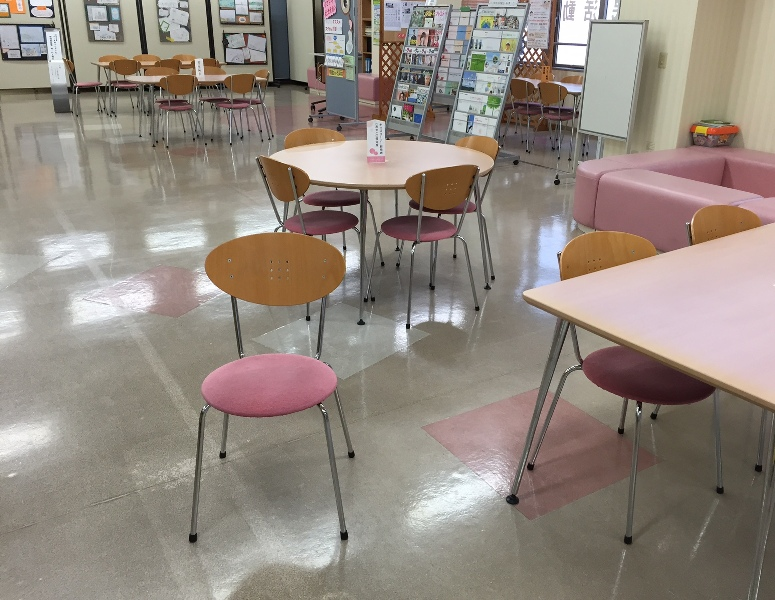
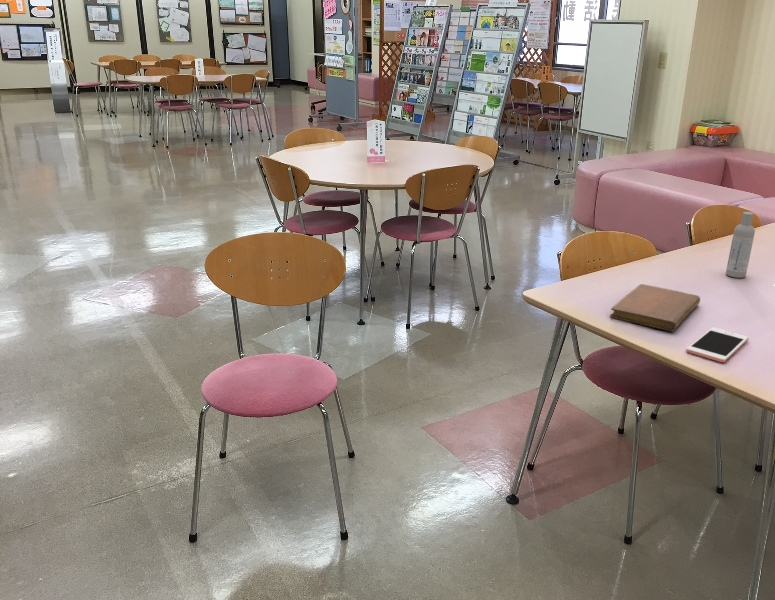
+ bottle (741, 244)
+ notebook (656, 306)
+ cell phone (717, 344)
